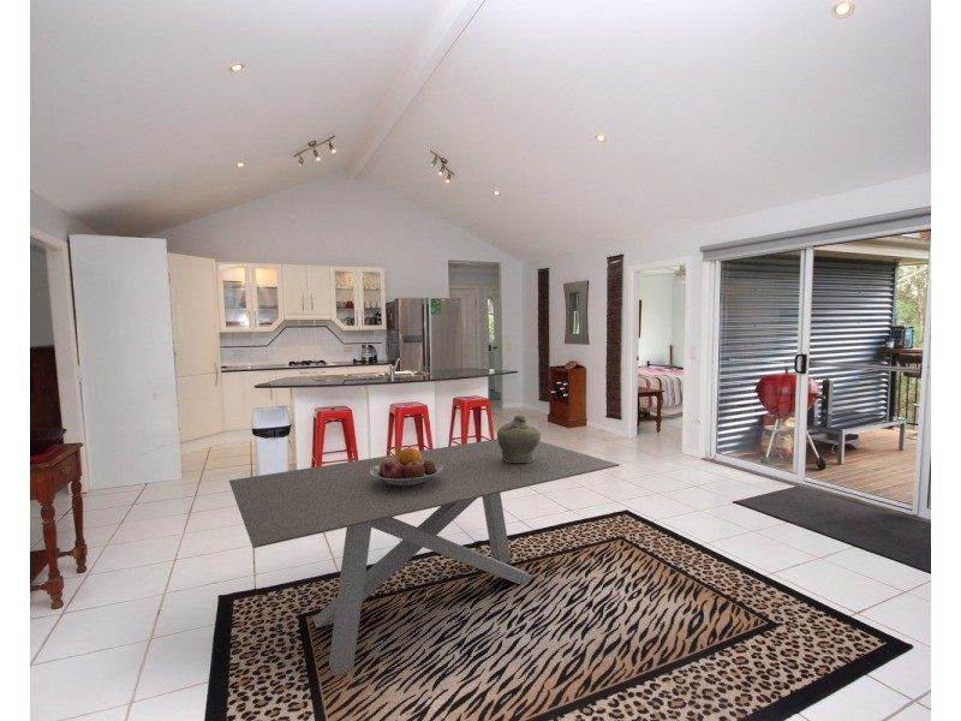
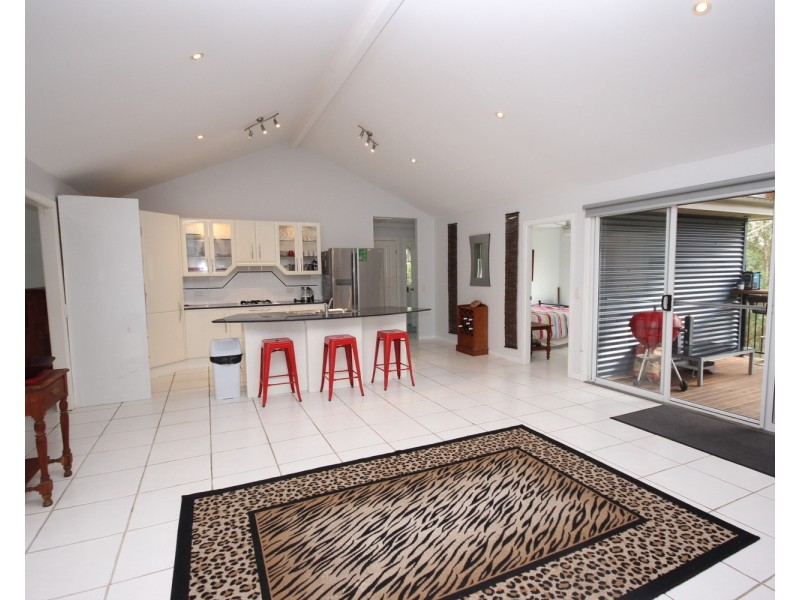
- dining table (432, 536)
- jar (518, 437)
- fruit bowl (406, 465)
